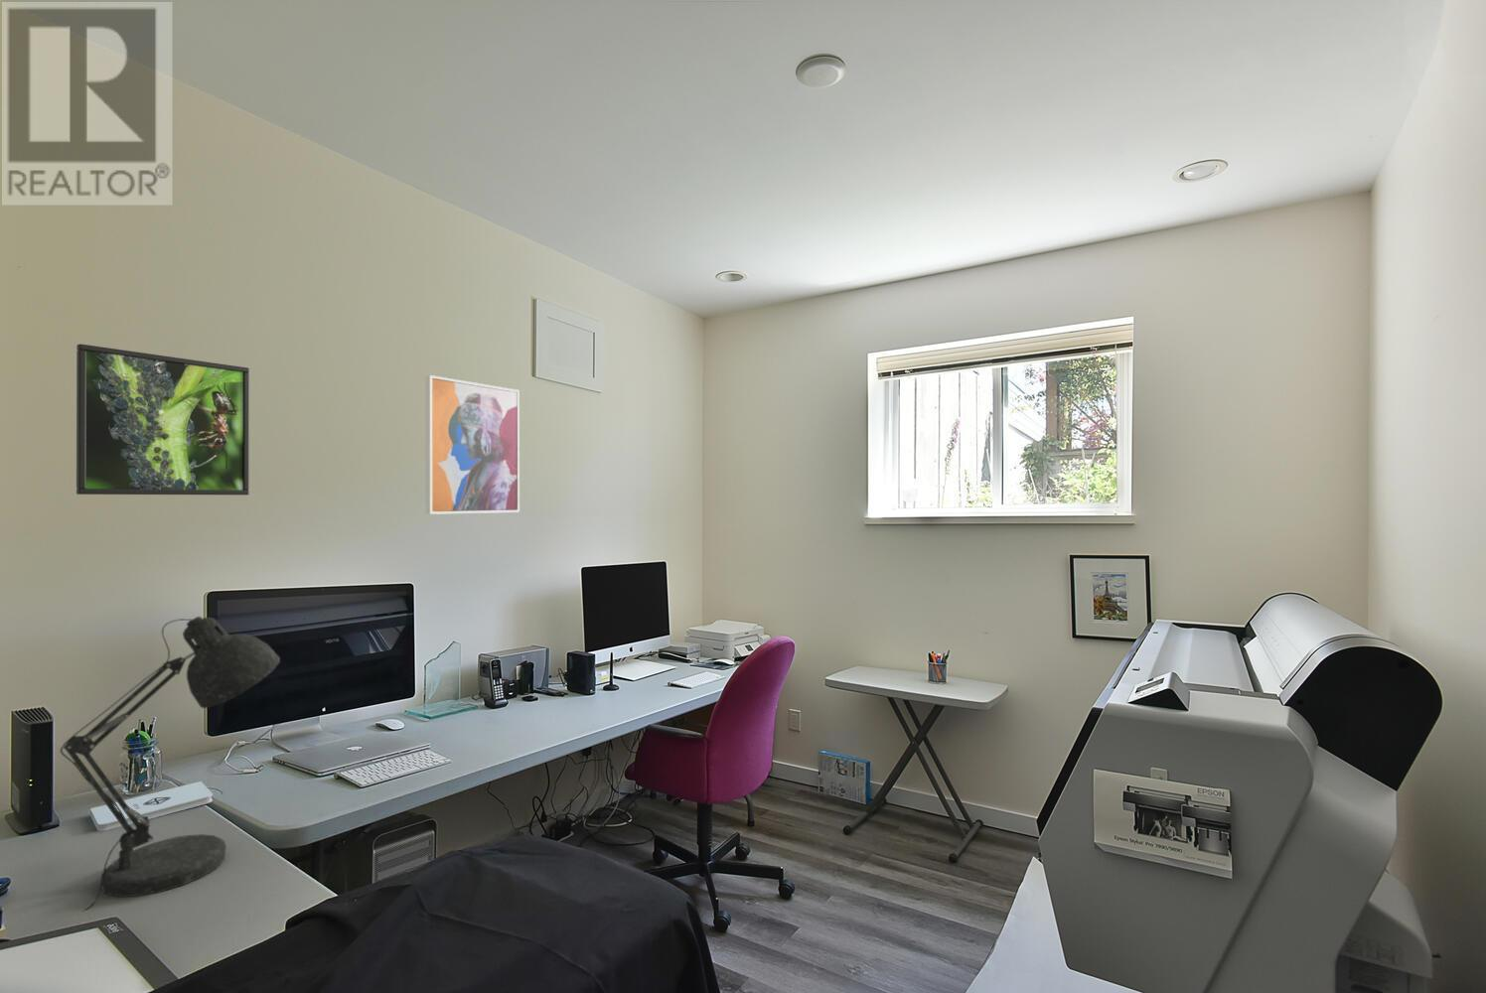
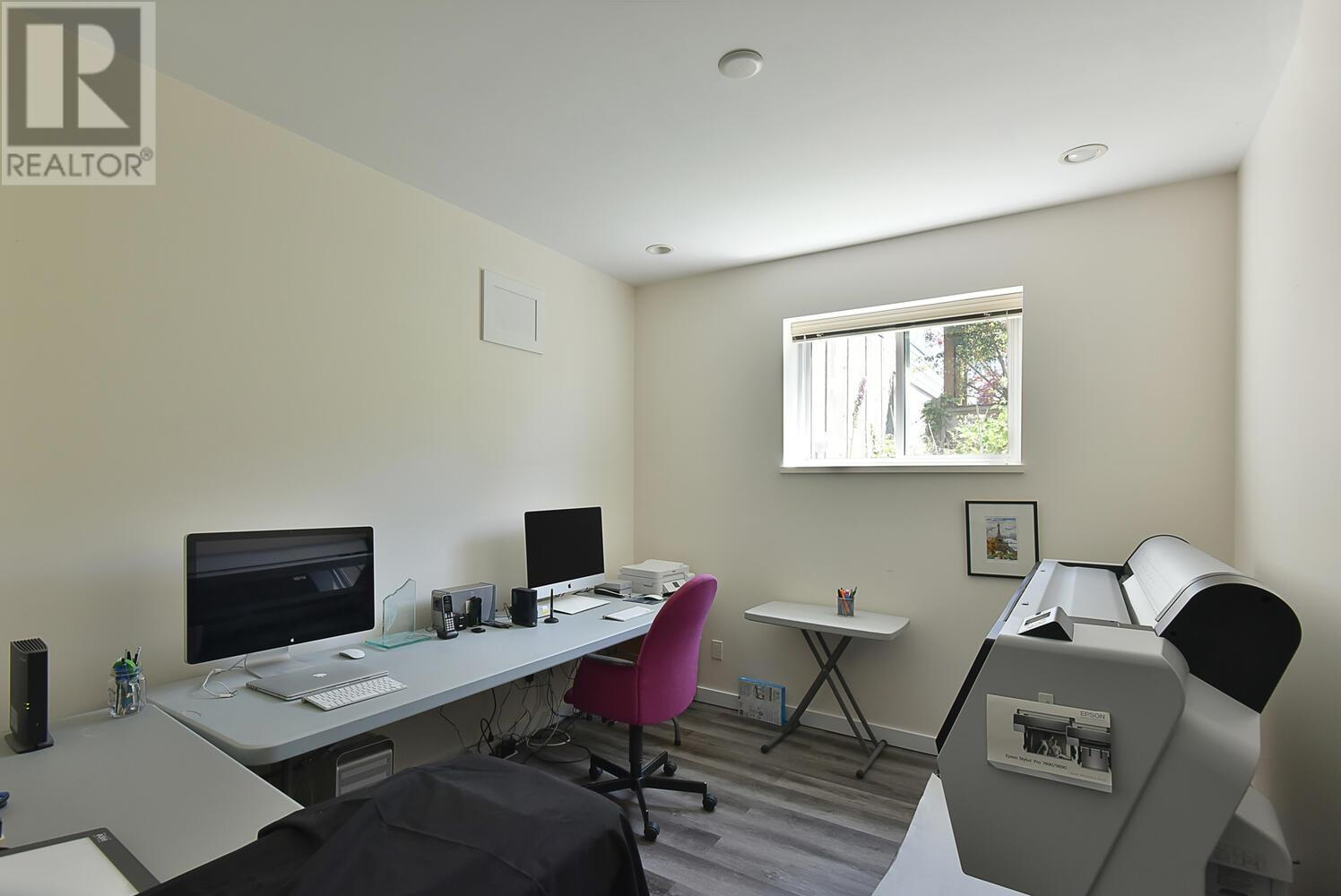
- desk lamp (199, 706)
- wall art (474, 448)
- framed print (170, 424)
- notepad (153, 805)
